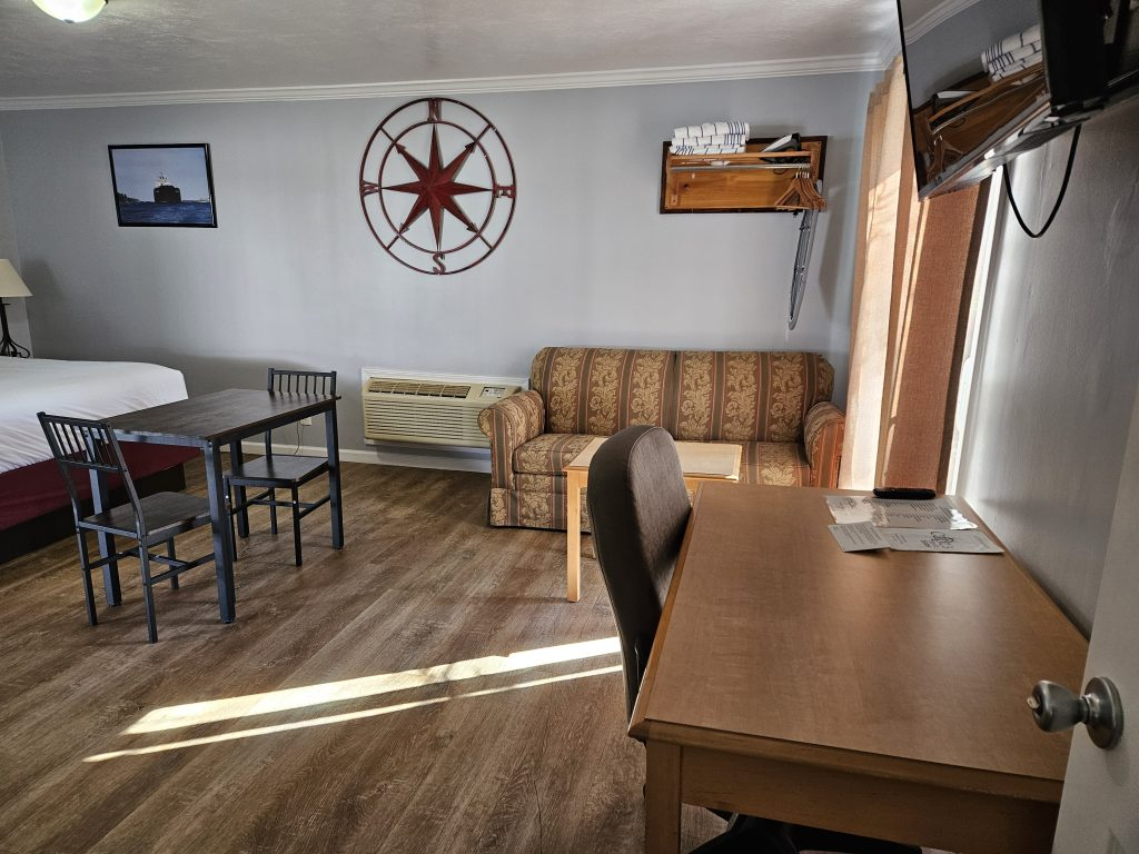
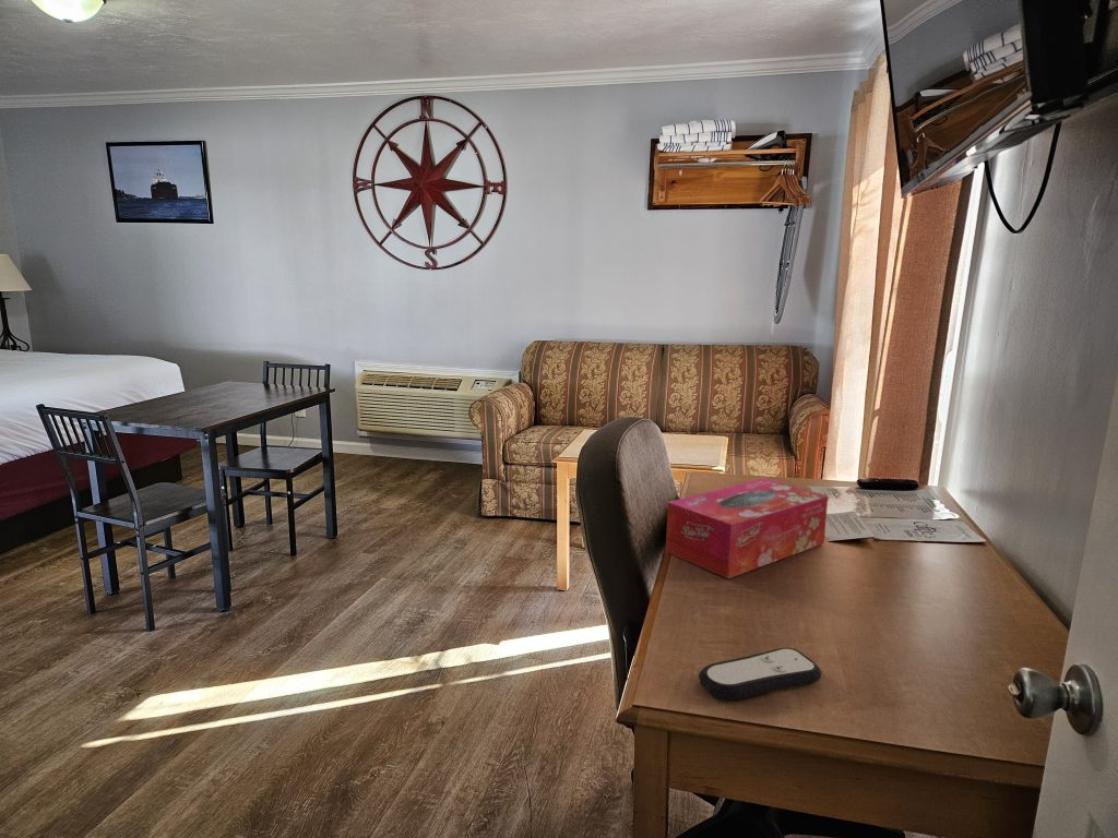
+ tissue box (748, 523)
+ remote control (759, 672)
